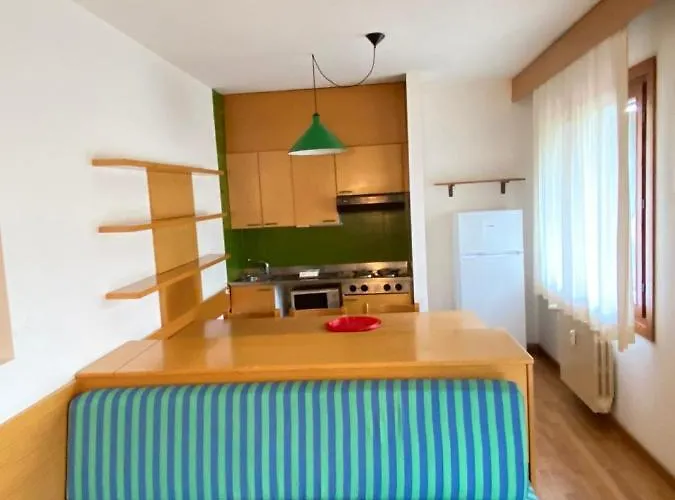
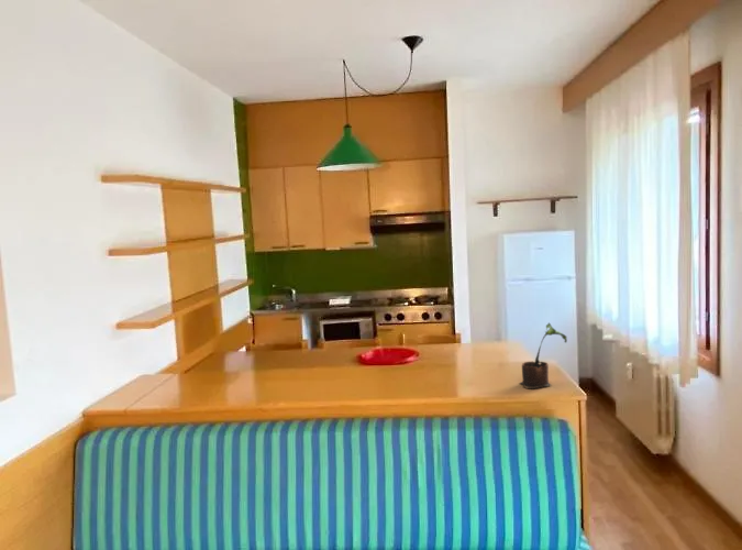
+ potted plant (539, 352)
